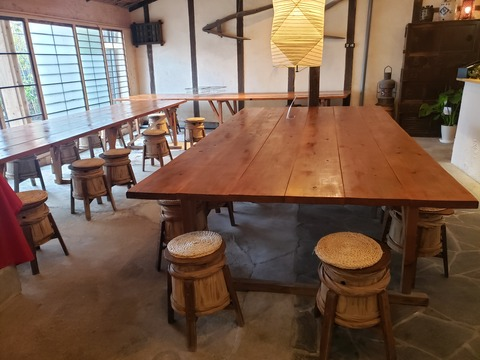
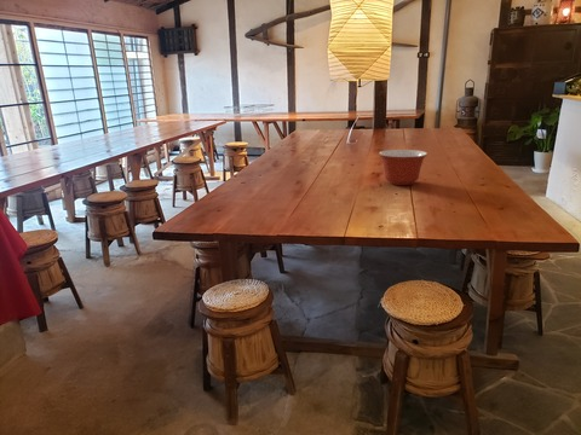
+ mixing bowl (402, 168)
